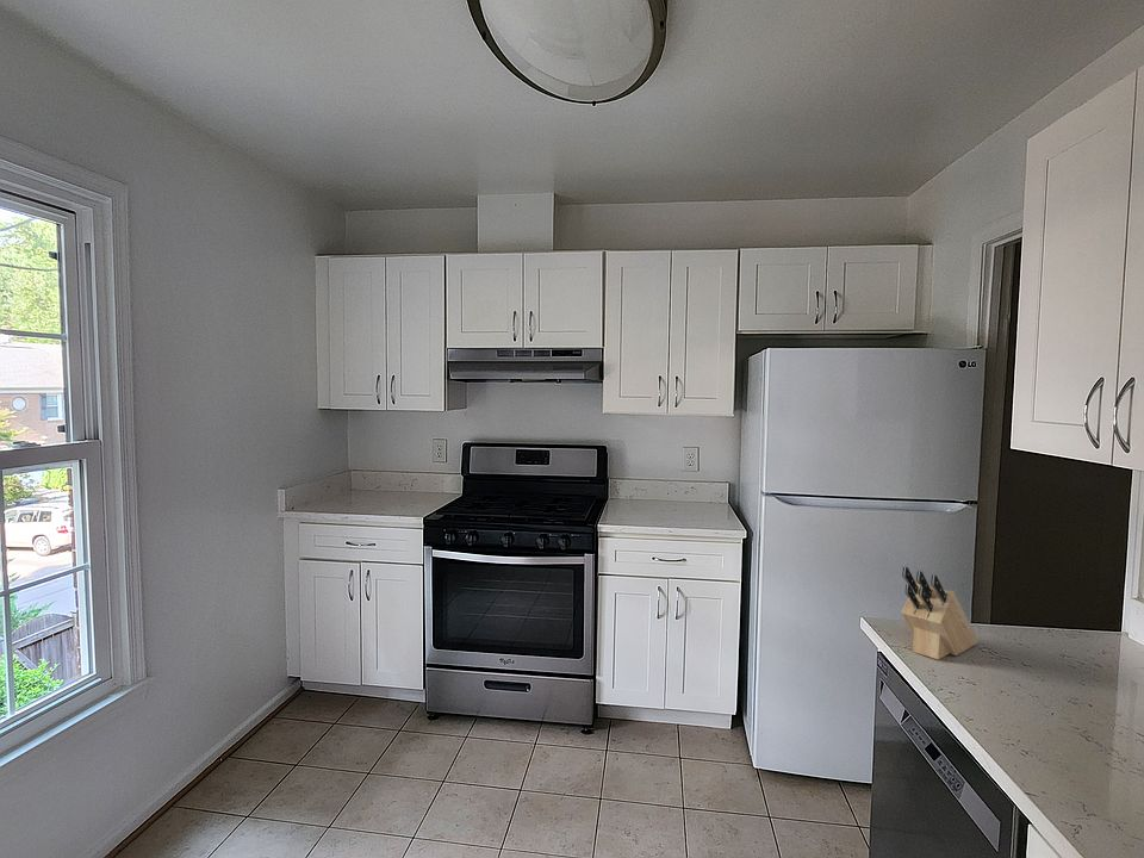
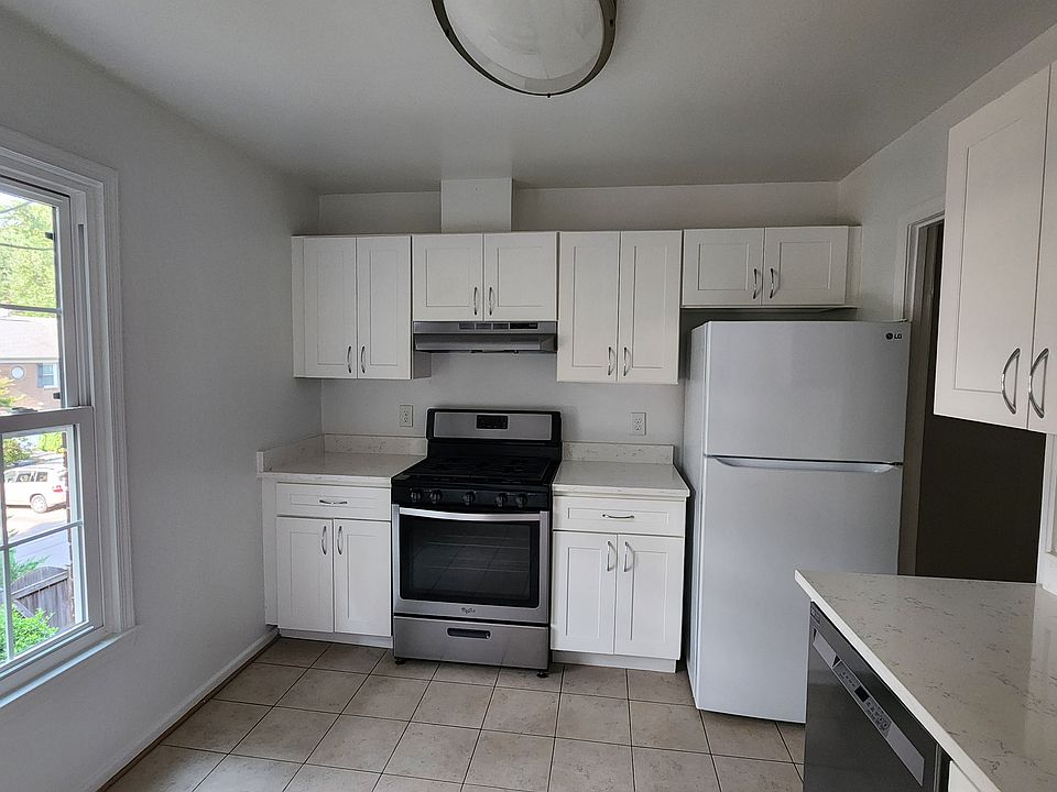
- knife block (938, 607)
